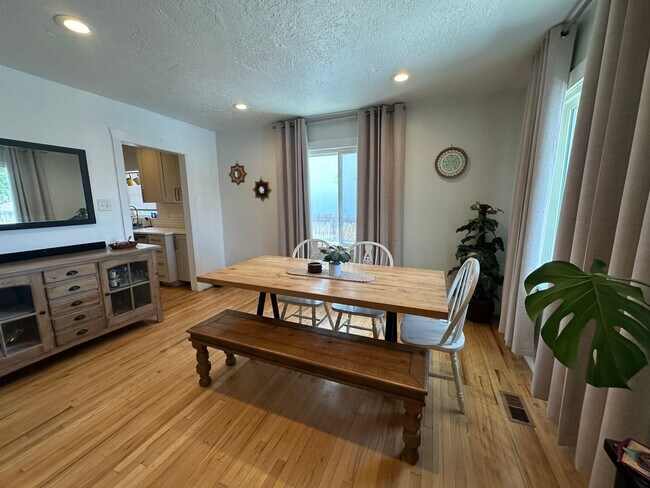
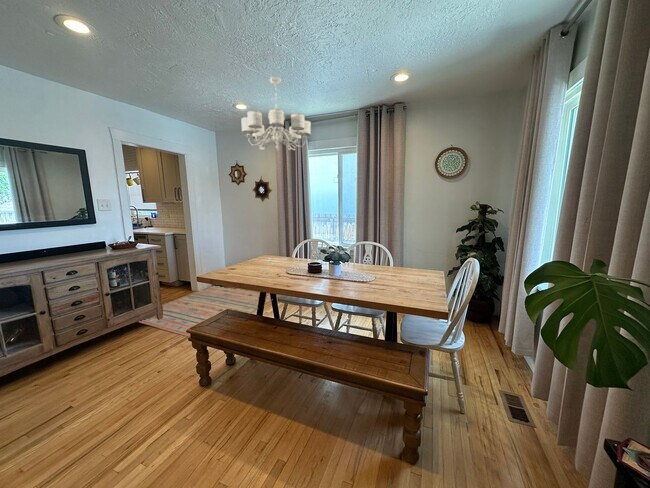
+ chandelier (276, 116)
+ rug (225, 298)
